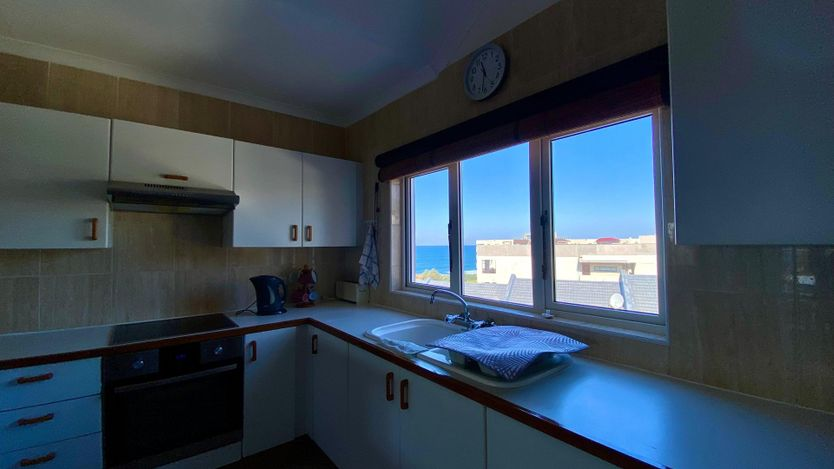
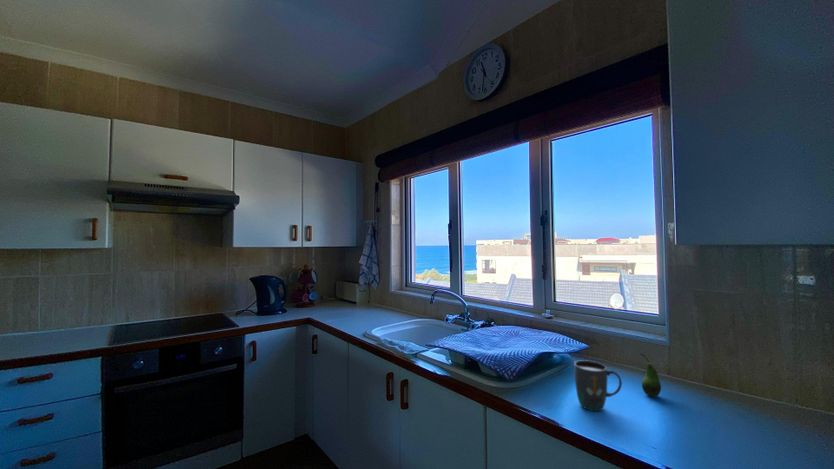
+ fruit (650, 375)
+ mug (597, 386)
